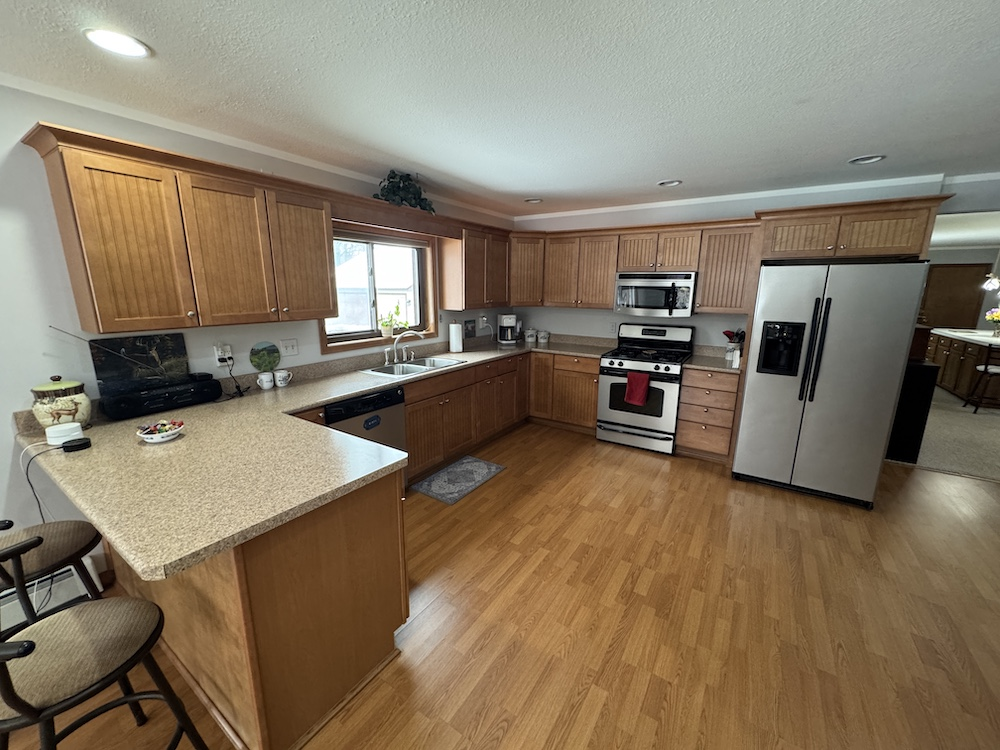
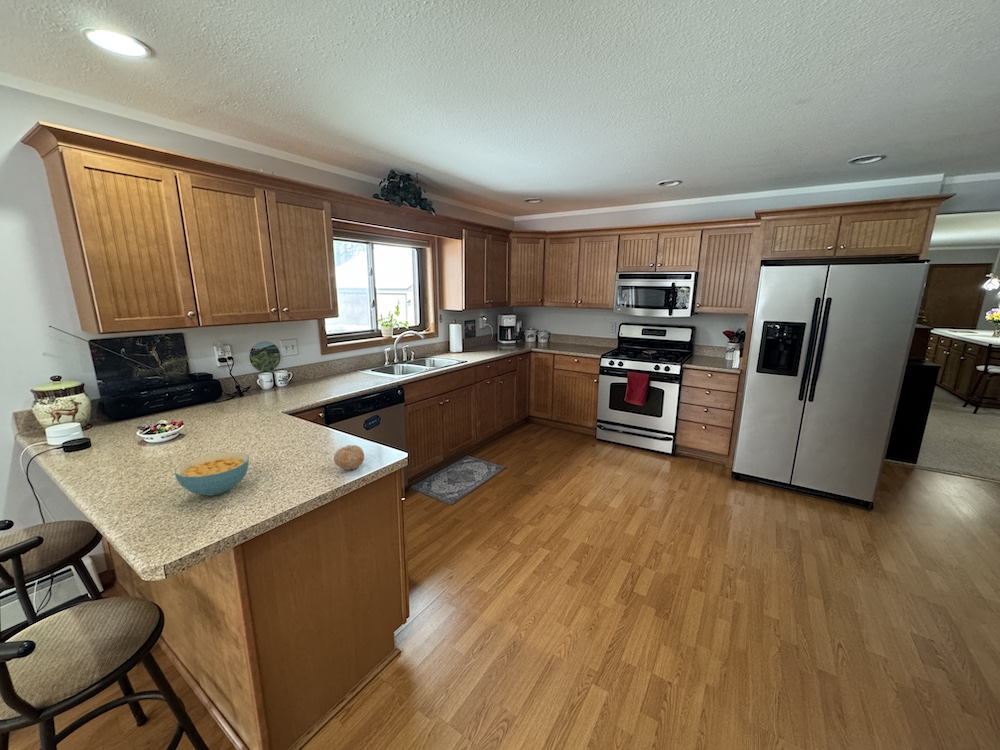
+ fruit (349, 457)
+ cereal bowl (215, 477)
